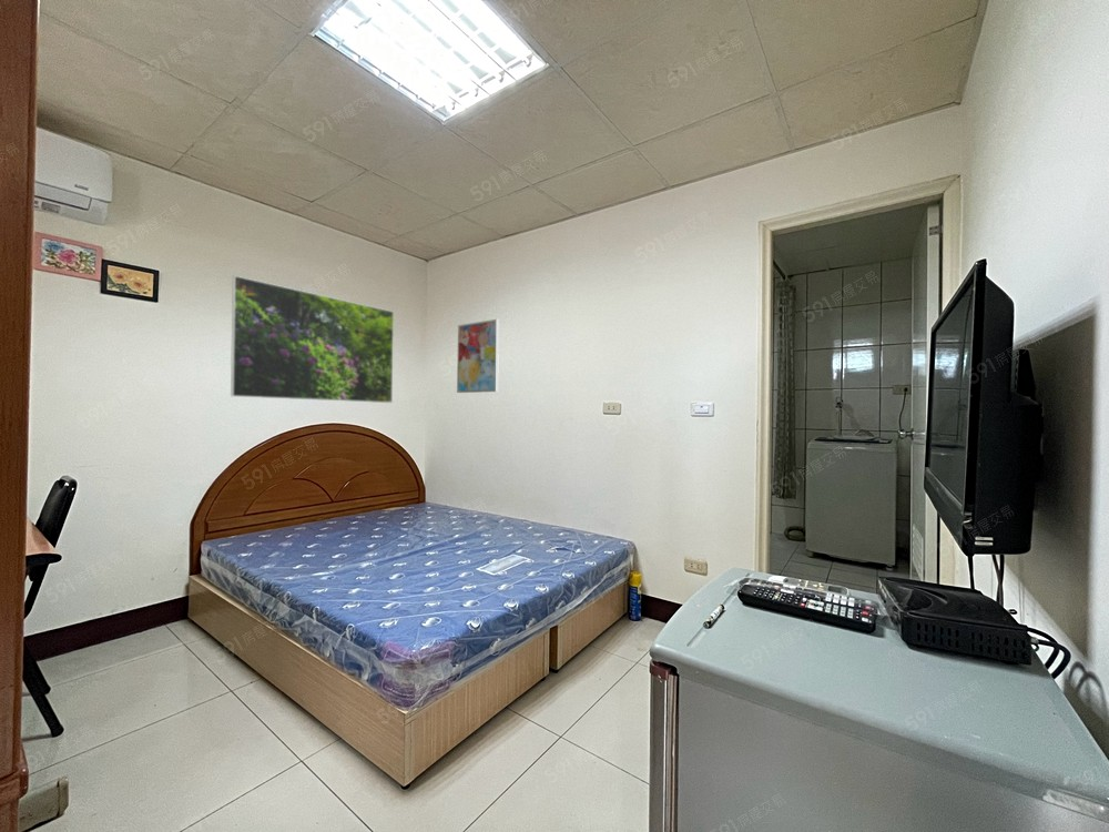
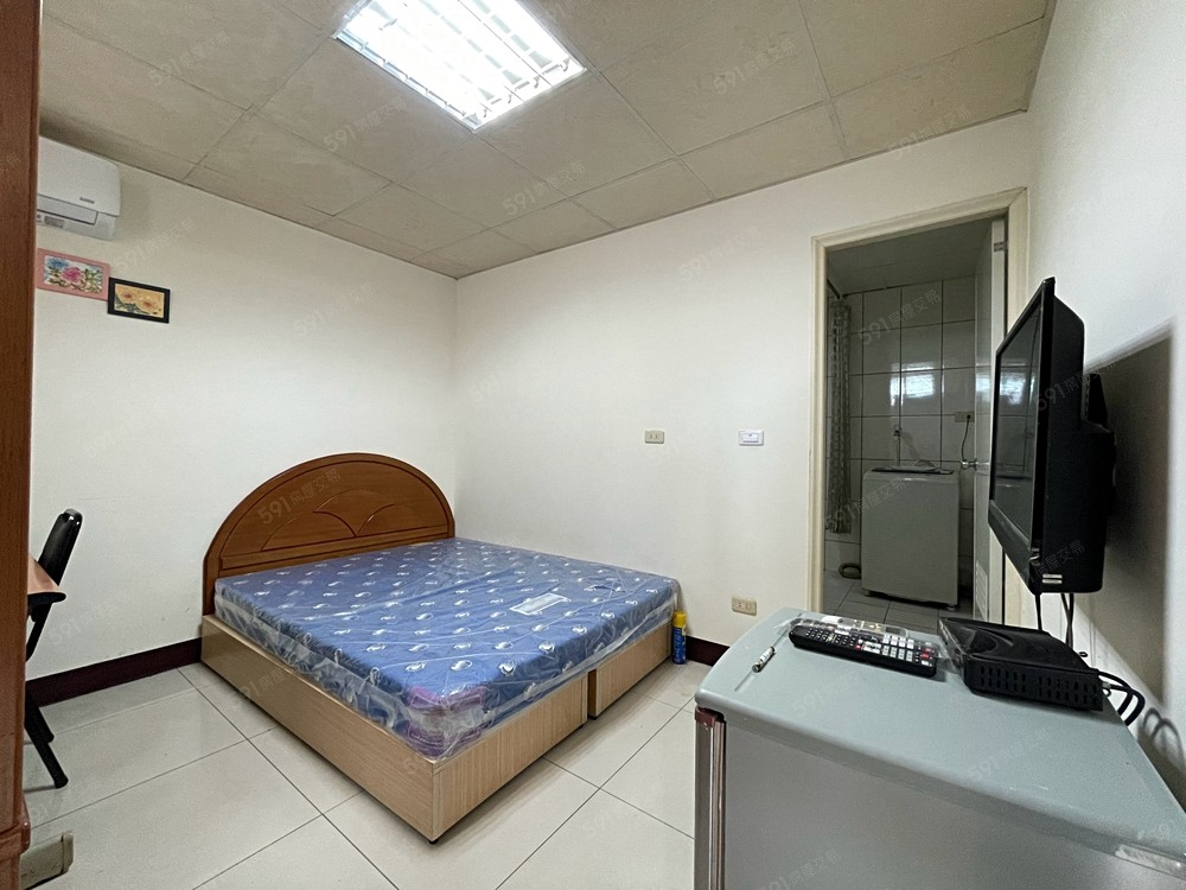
- wall art (477, 357)
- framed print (323, 347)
